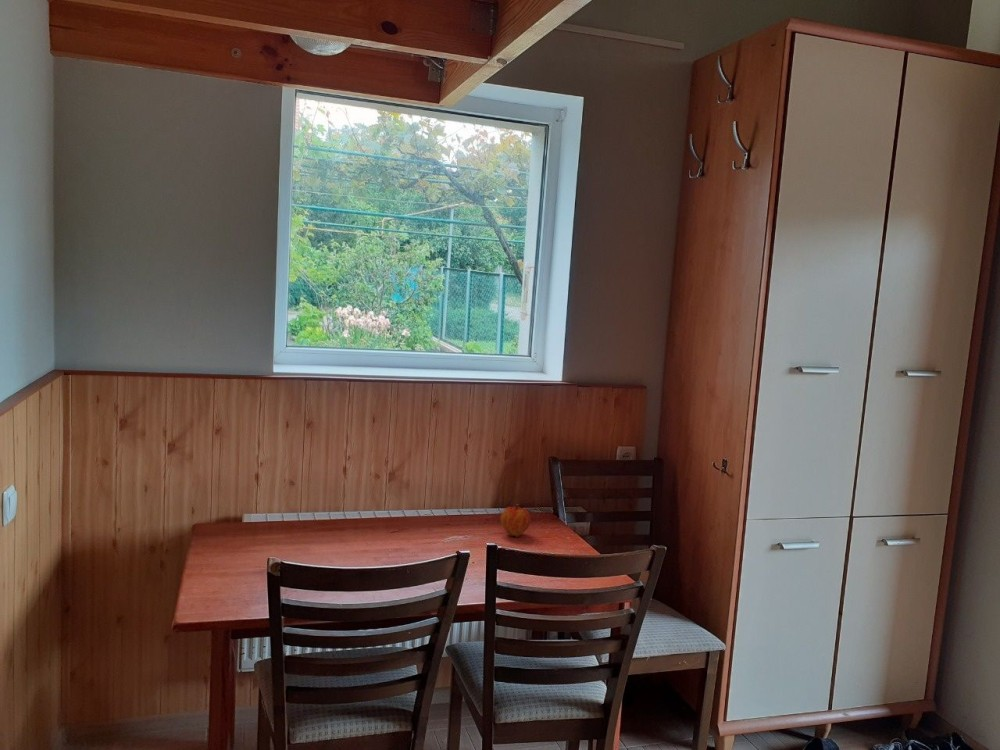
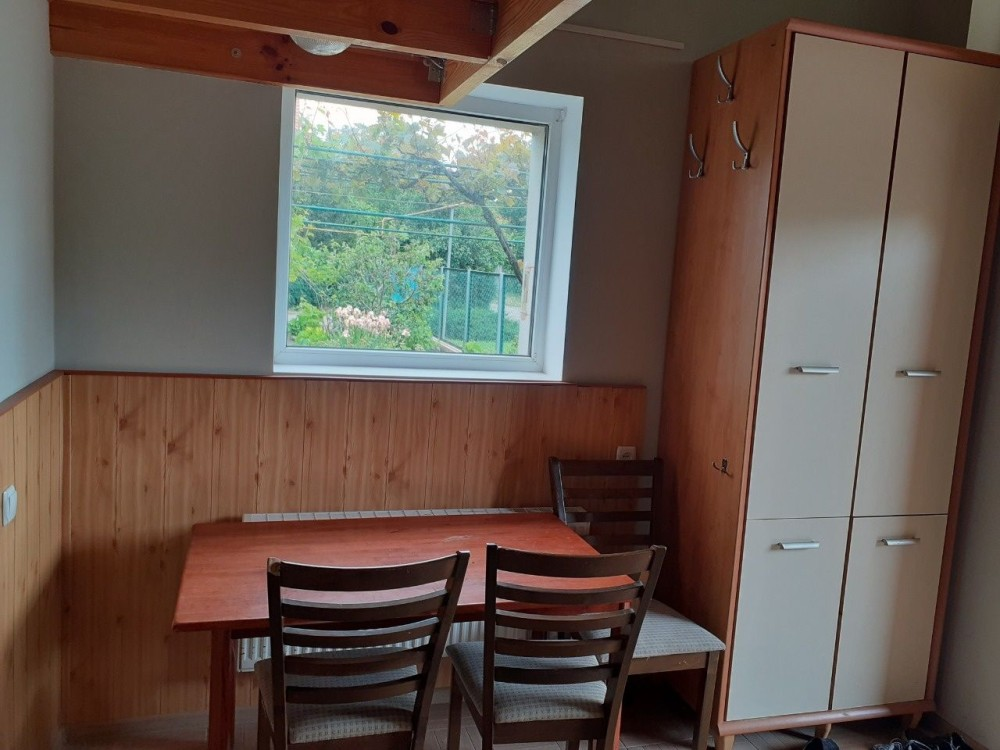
- fruit (515, 519)
